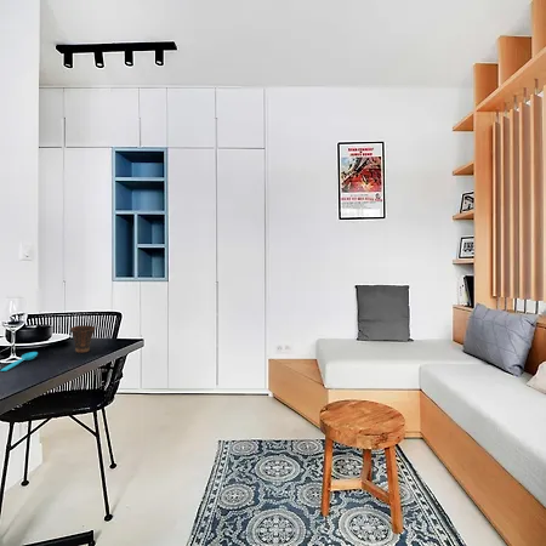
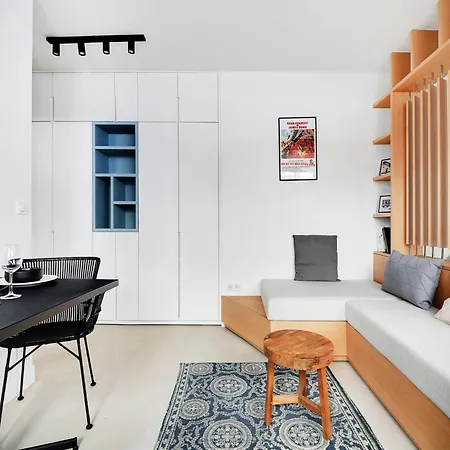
- cup (83, 339)
- spoon (19, 360)
